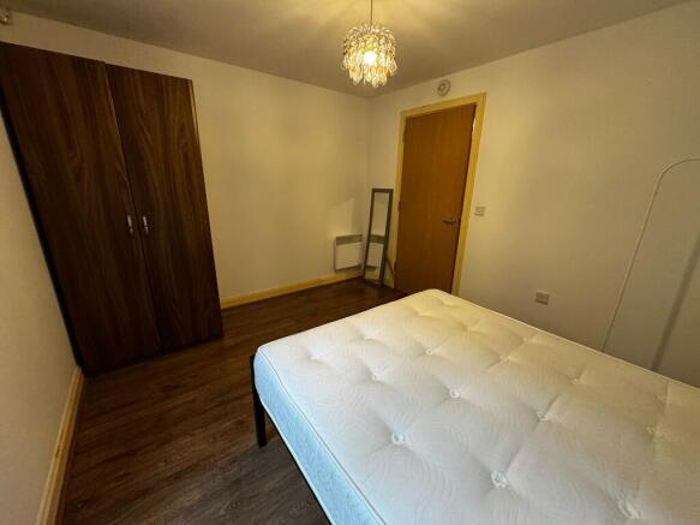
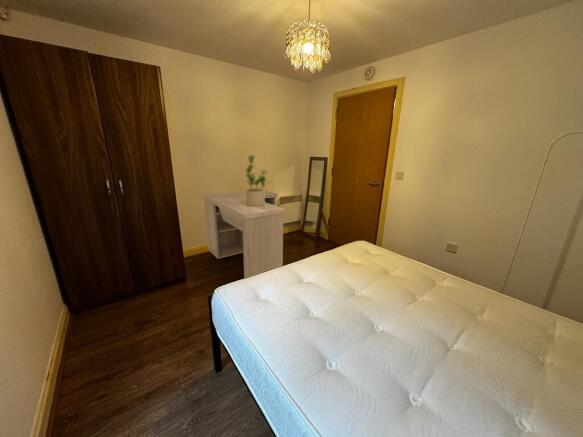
+ potted plant (257, 180)
+ desk (257, 230)
